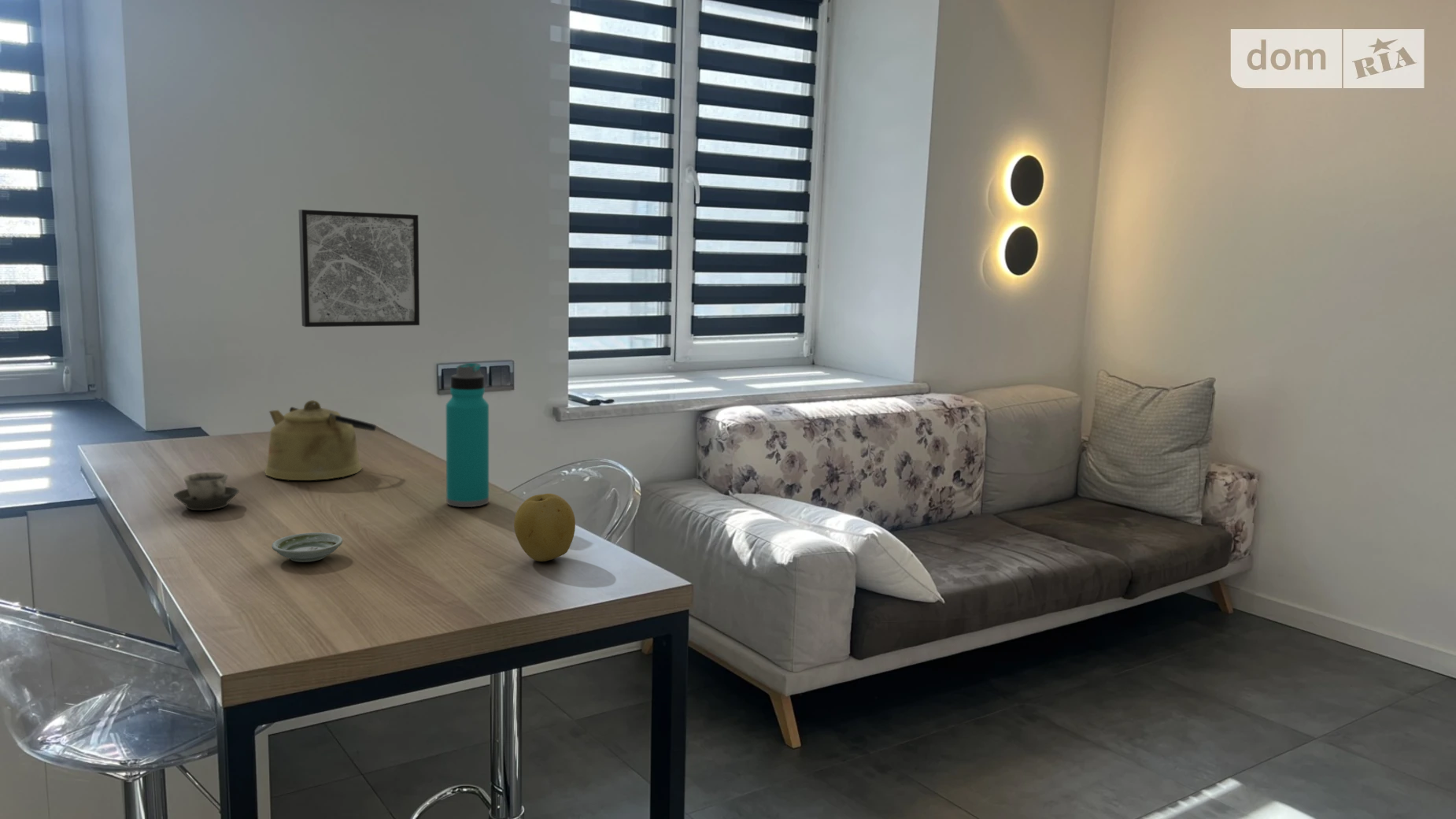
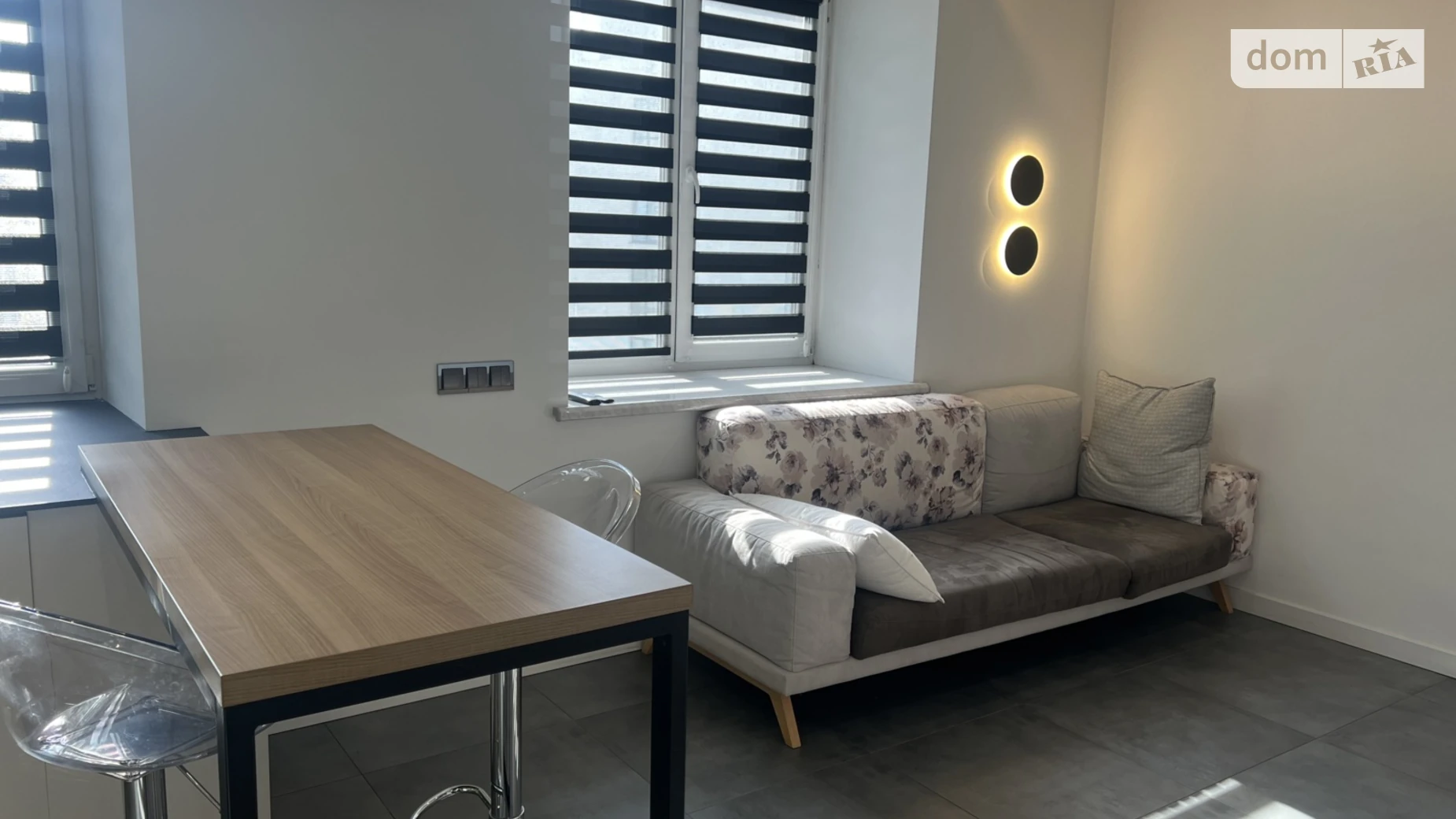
- wall art (360, 269)
- kettle (308, 434)
- fruit (544, 527)
- water bottle (467, 434)
- saucer (308, 549)
- cup (206, 491)
